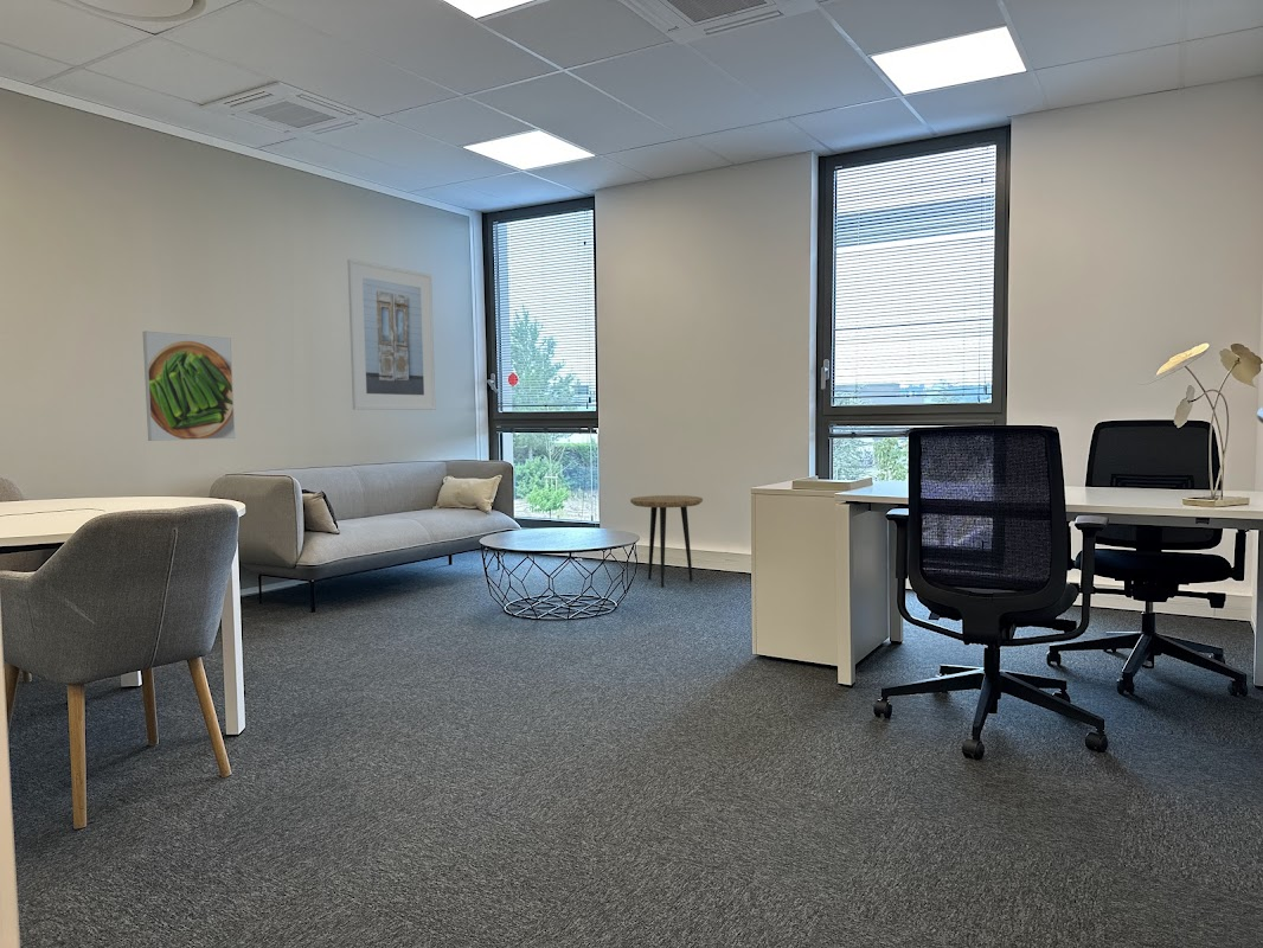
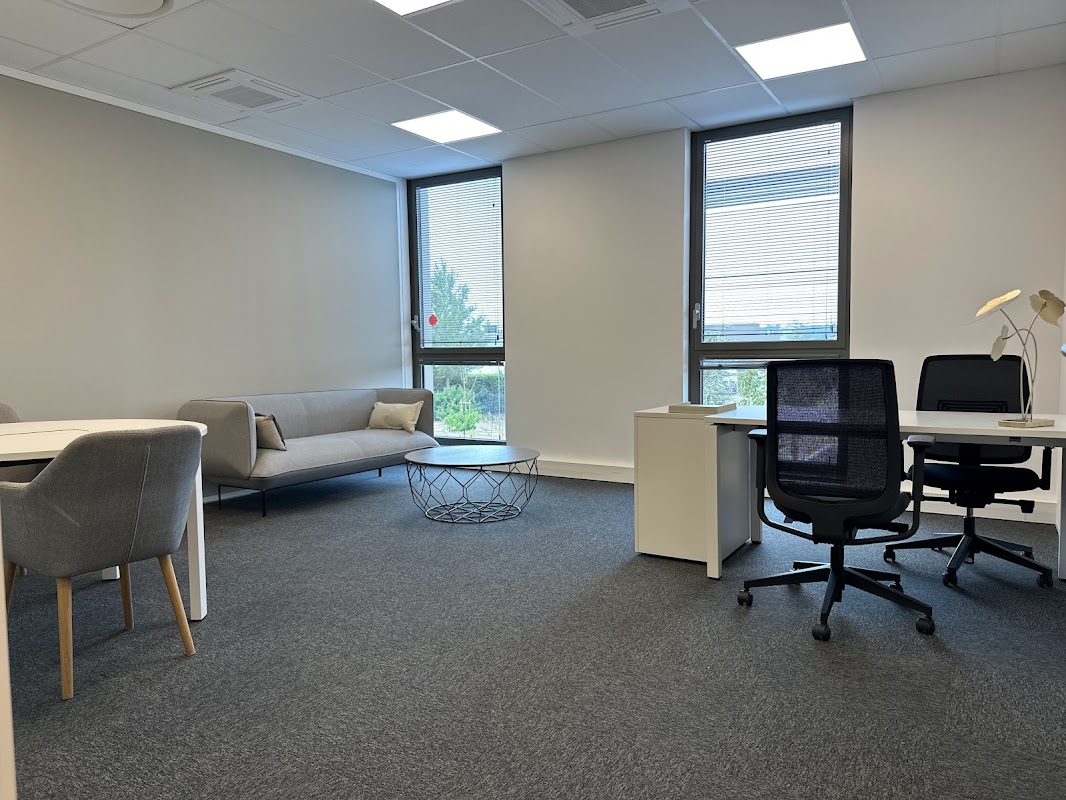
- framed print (191, 386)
- side table (665, 539)
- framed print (393, 338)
